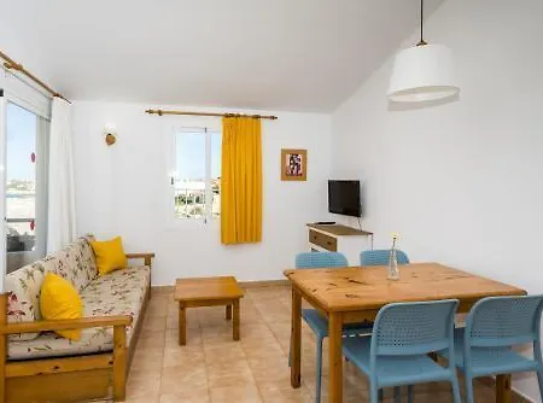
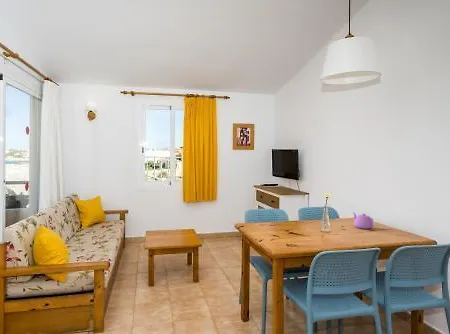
+ teapot (362, 220)
